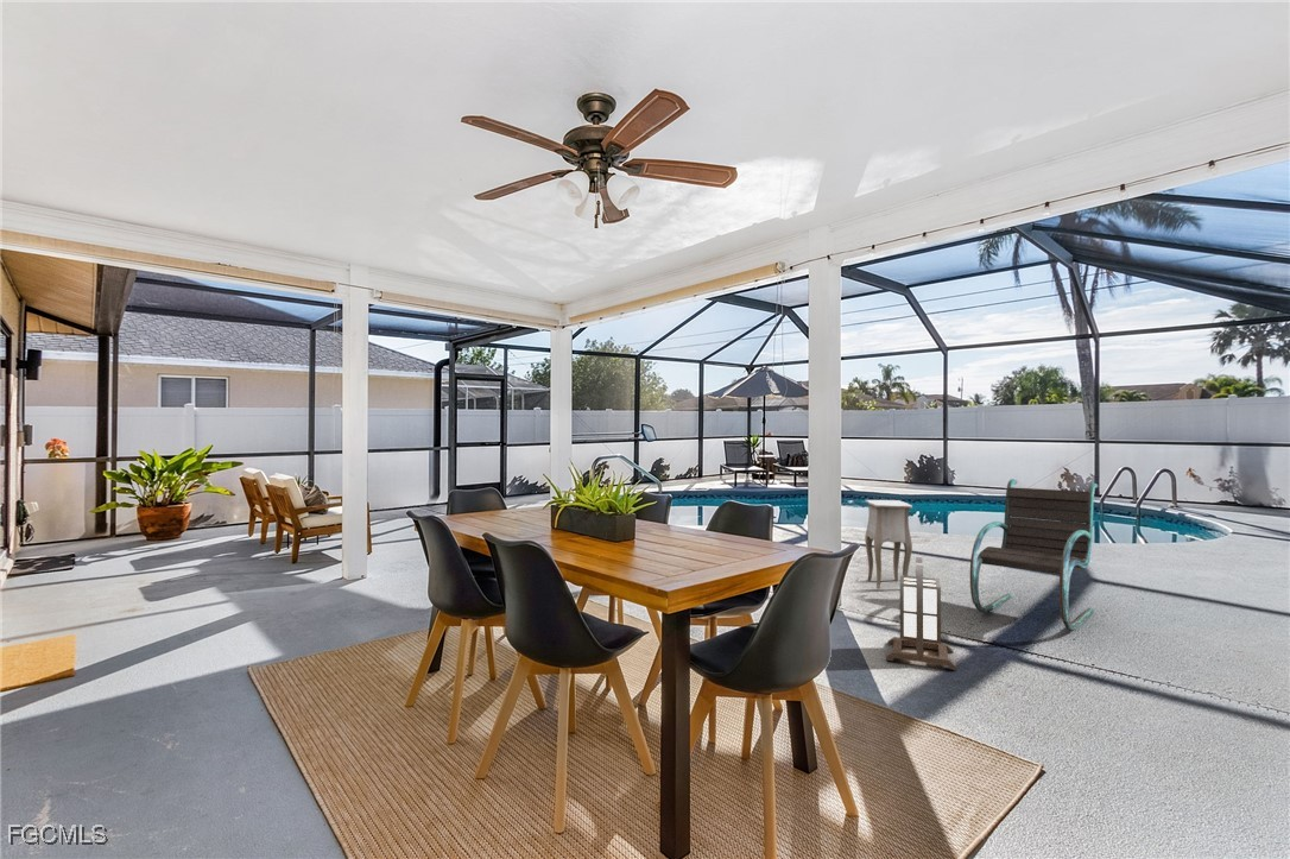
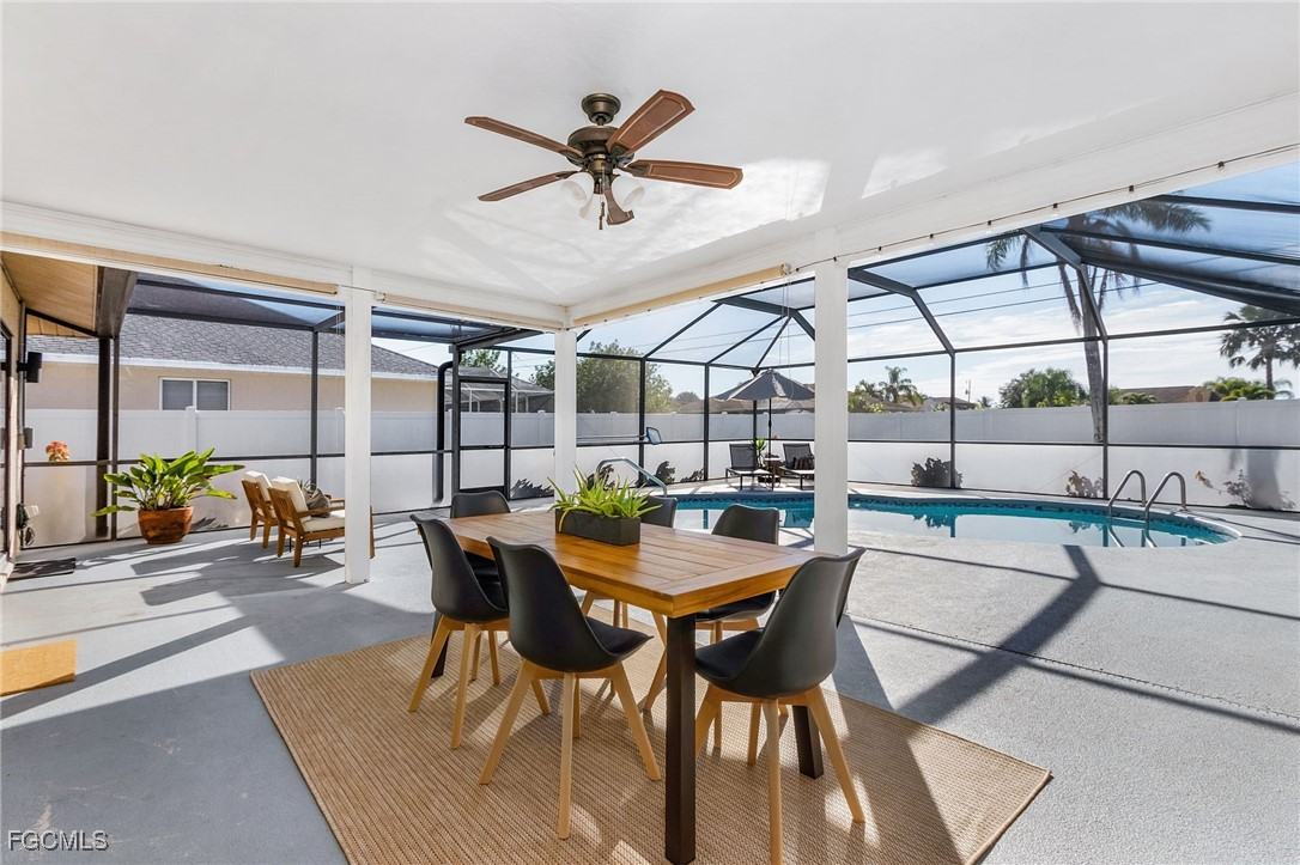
- lounge chair (1036, 548)
- lantern (919, 607)
- side table (887, 541)
